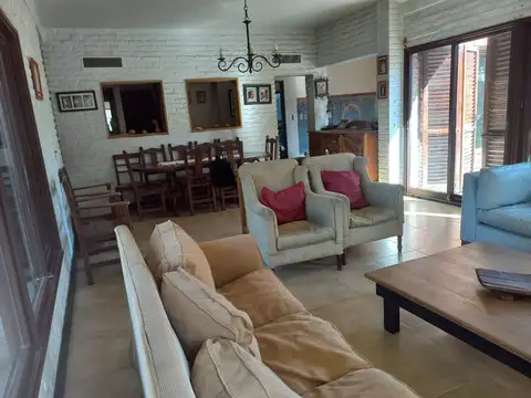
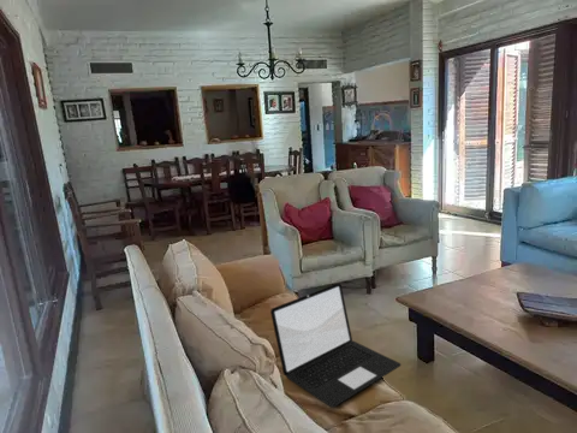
+ laptop (337, 337)
